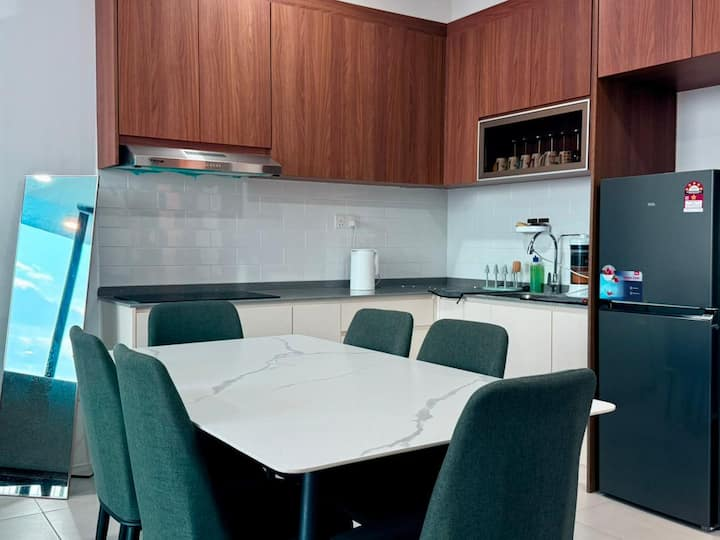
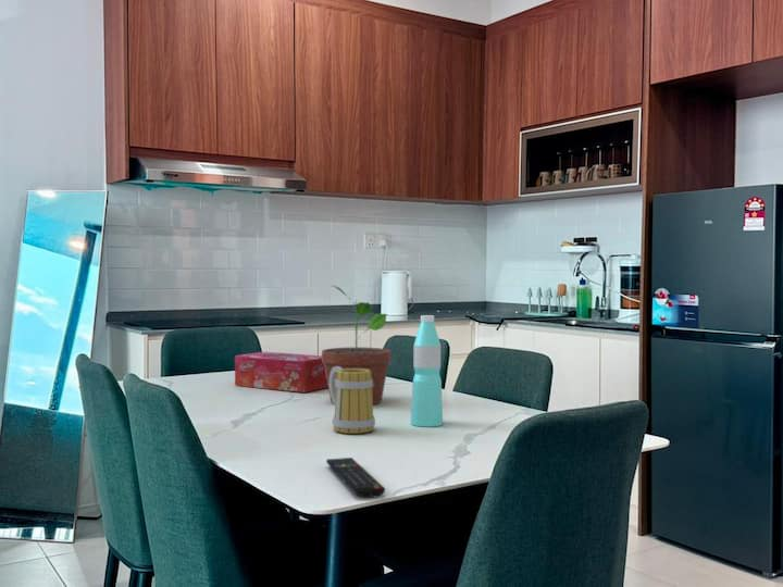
+ remote control (353, 476)
+ potted plant (356, 342)
+ water bottle (426, 370)
+ tissue box (283, 371)
+ mug (351, 398)
